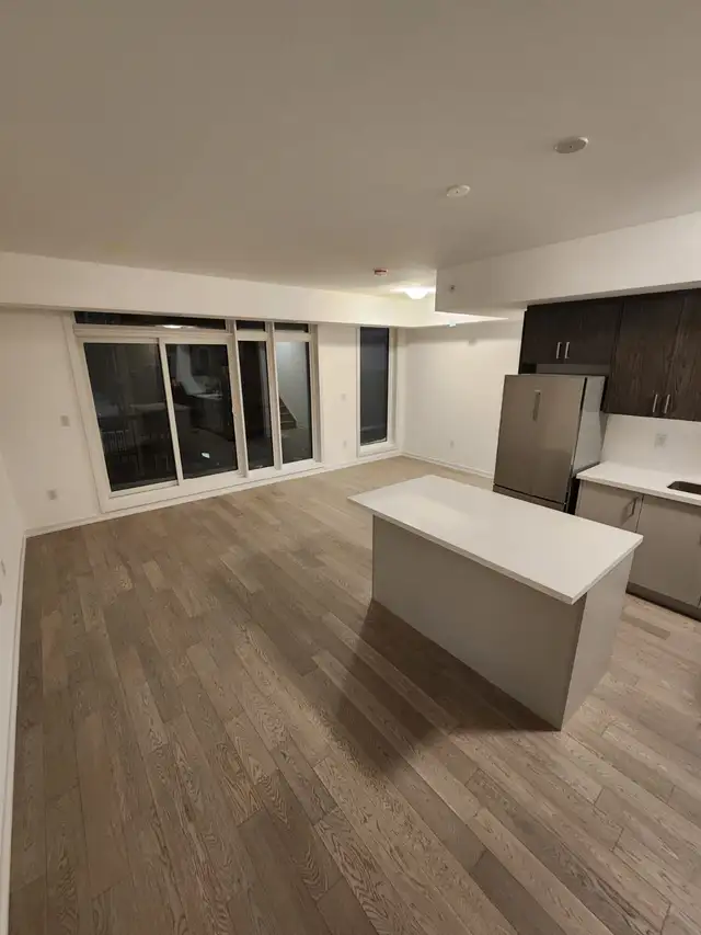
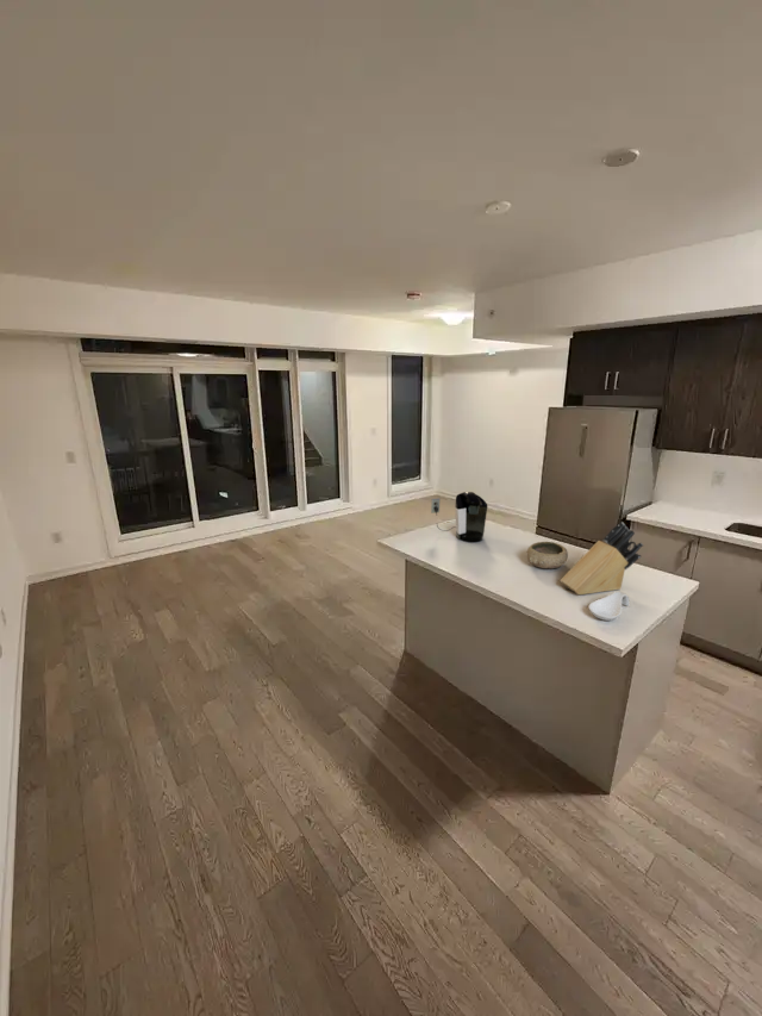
+ knife block (602, 556)
+ coffee maker (461, 515)
+ bowl (546, 555)
+ spoon rest (611, 604)
